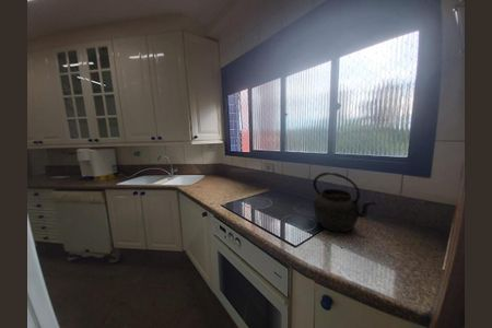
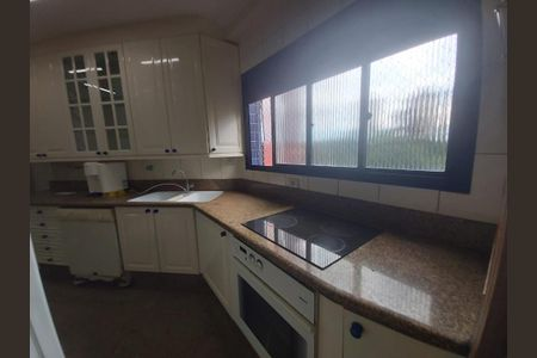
- kettle (340, 200)
